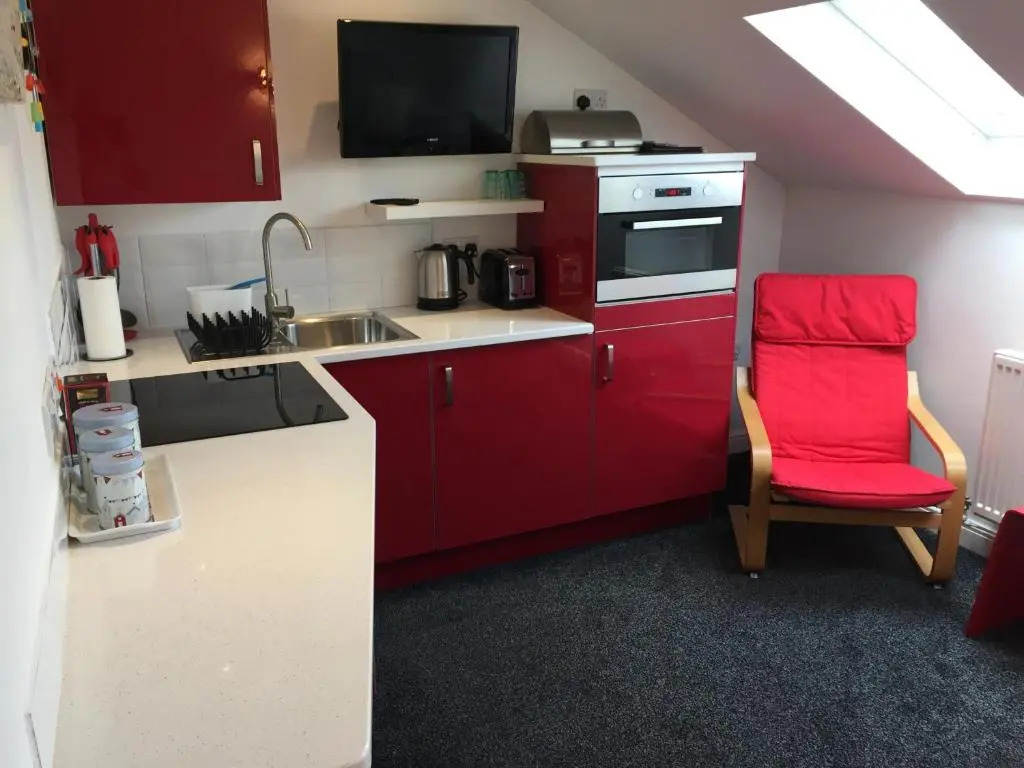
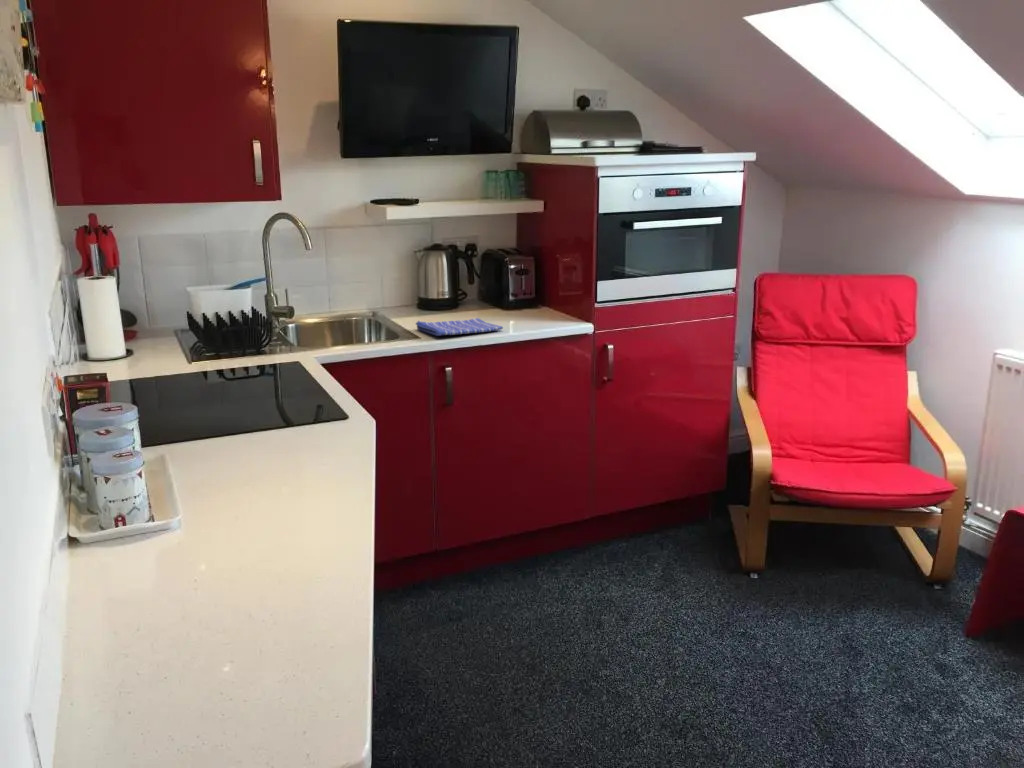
+ dish towel (458, 325)
